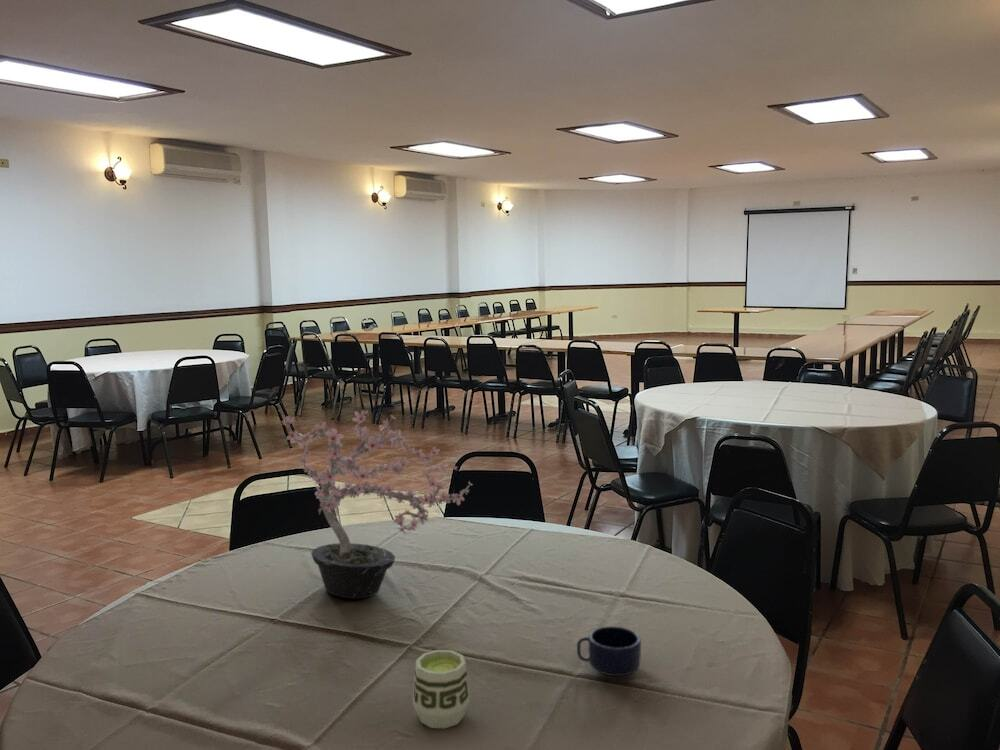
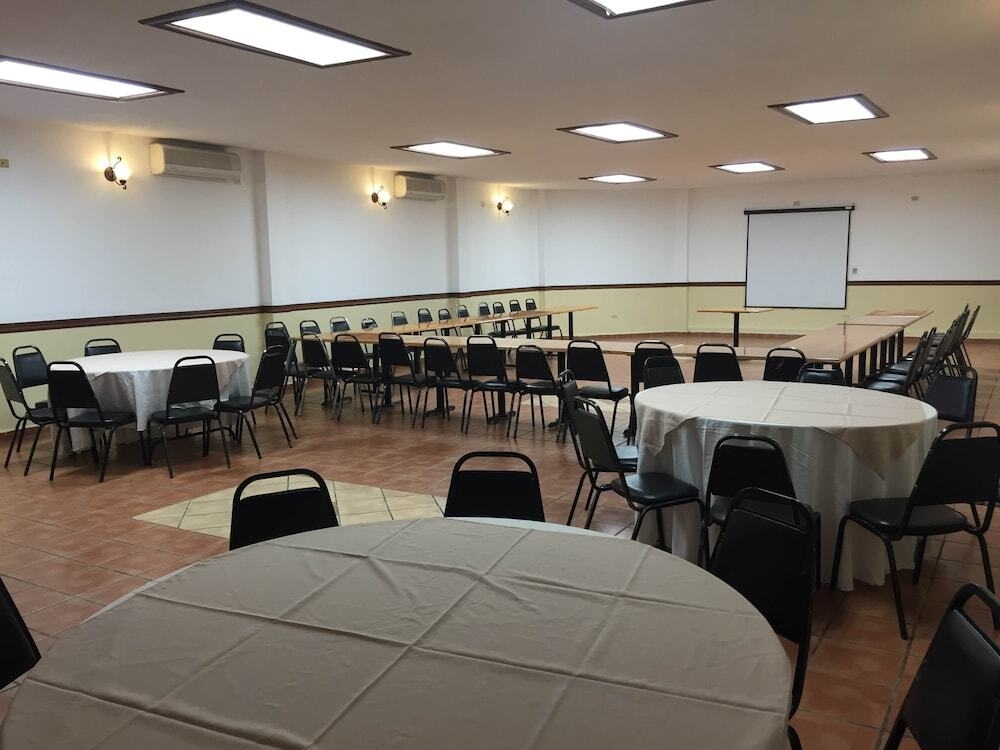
- potted plant (381, 497)
- cup (441, 688)
- mug (608, 653)
